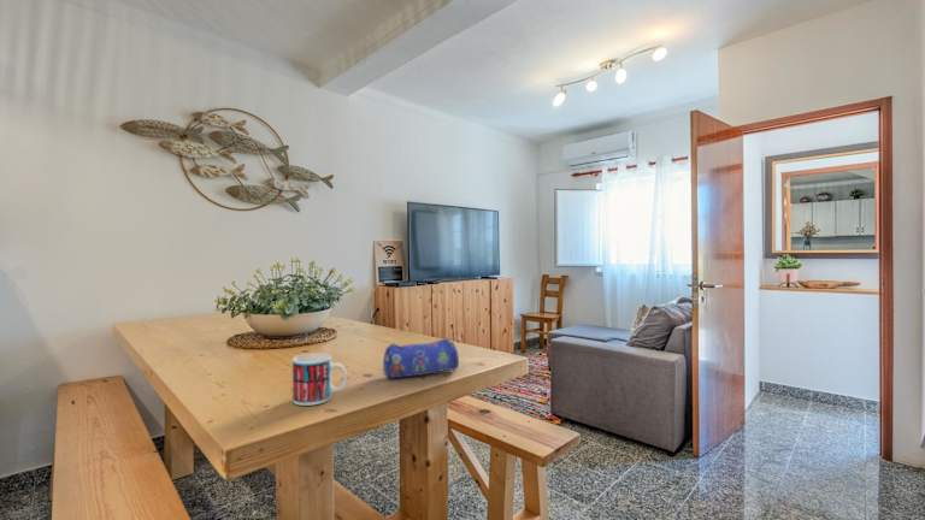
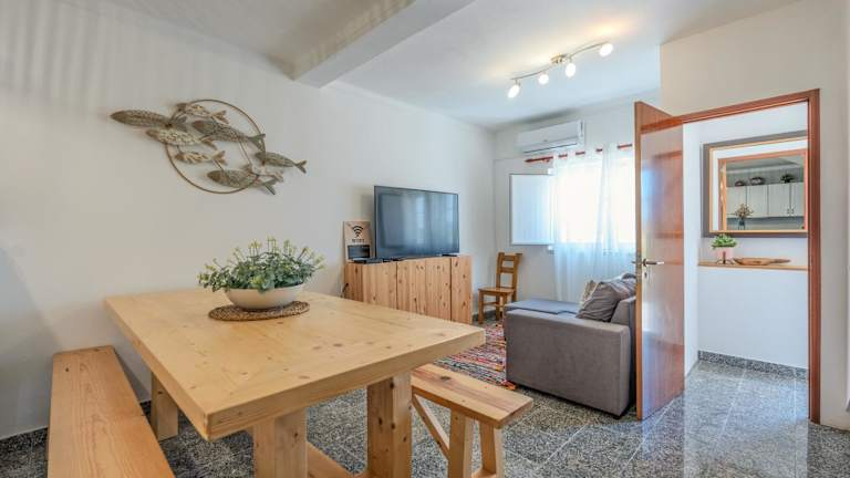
- mug (319, 377)
- pencil case (420, 356)
